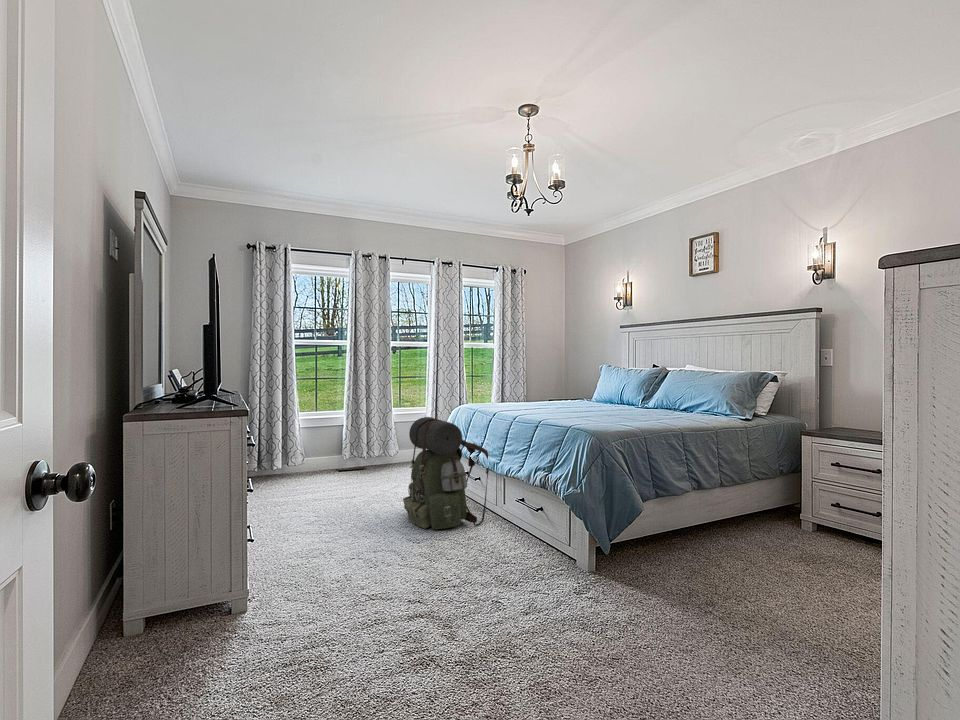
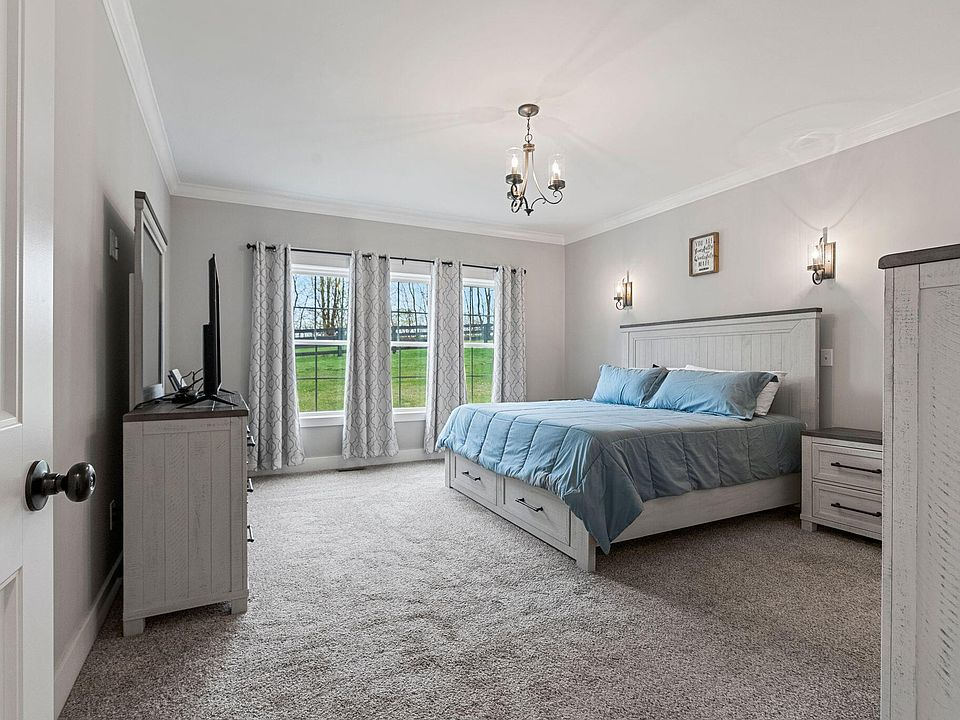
- backpack (445, 468)
